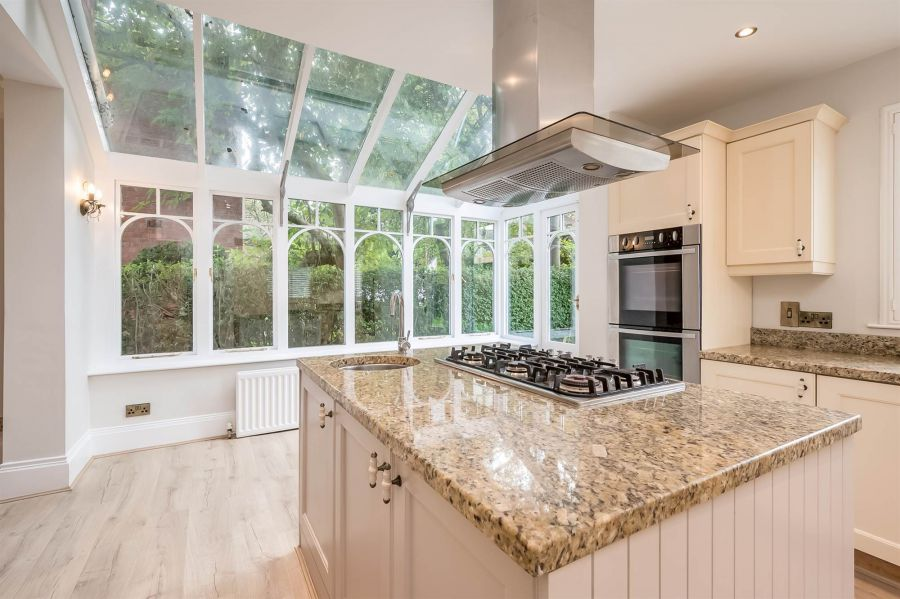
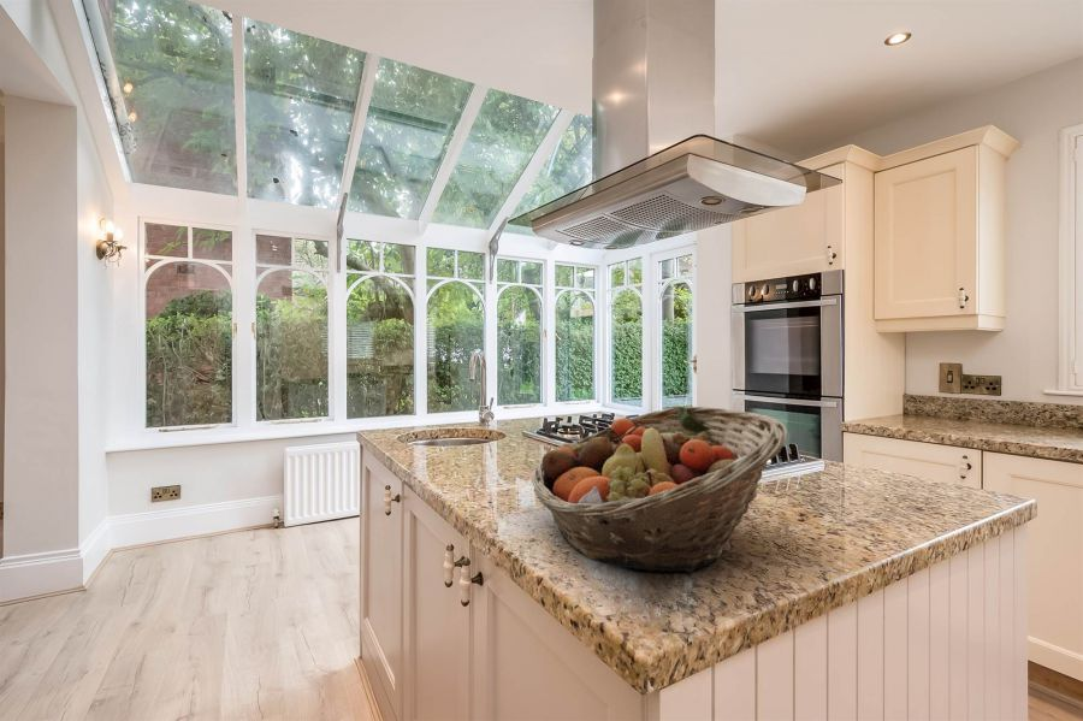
+ fruit basket (647, 472)
